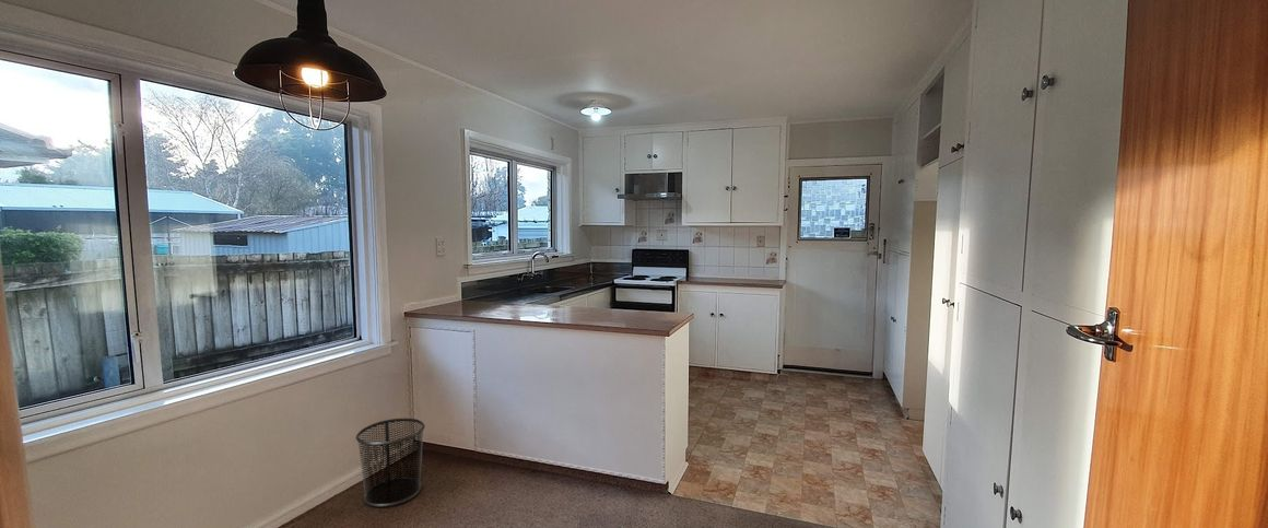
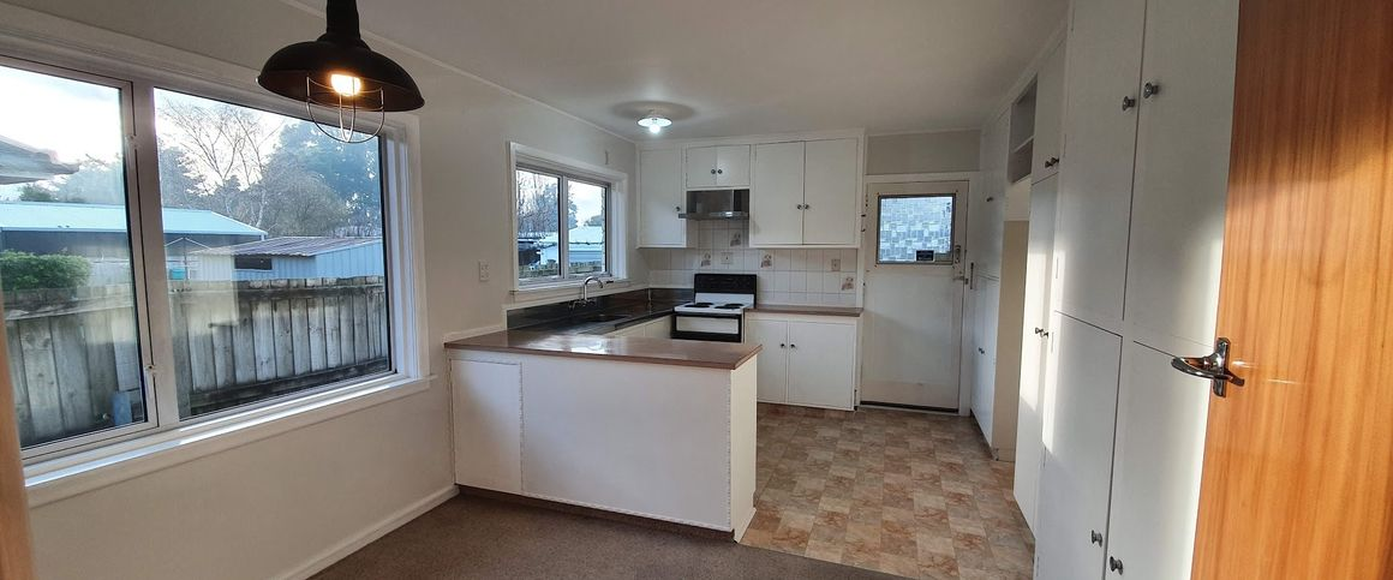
- waste bin (391, 460)
